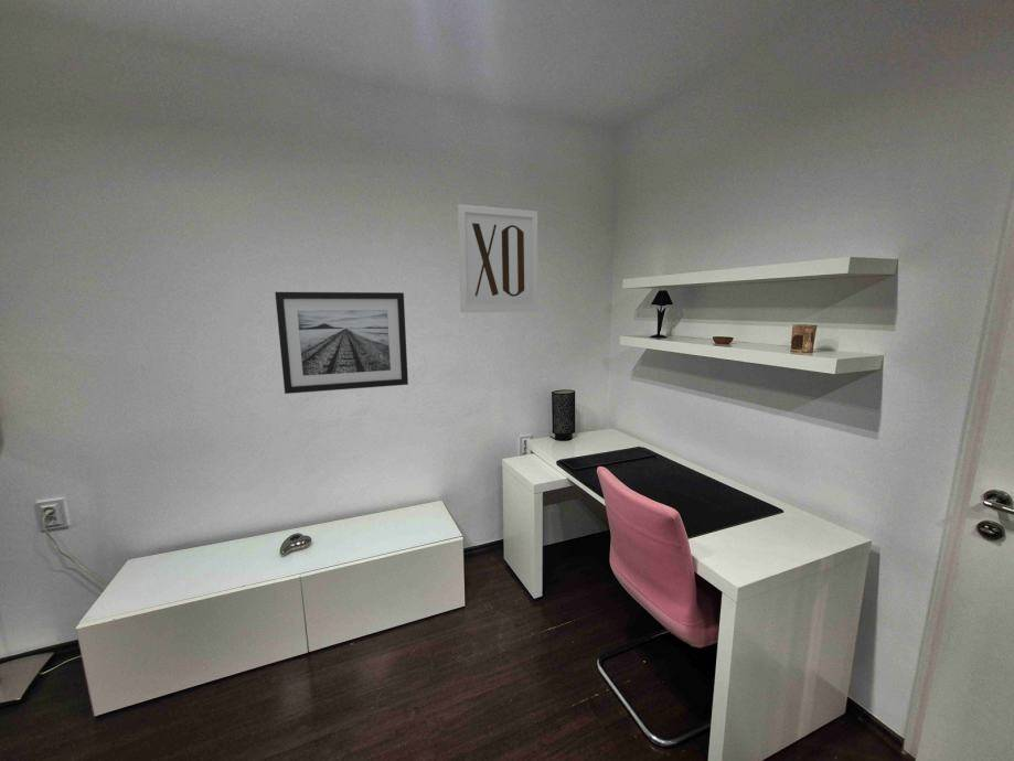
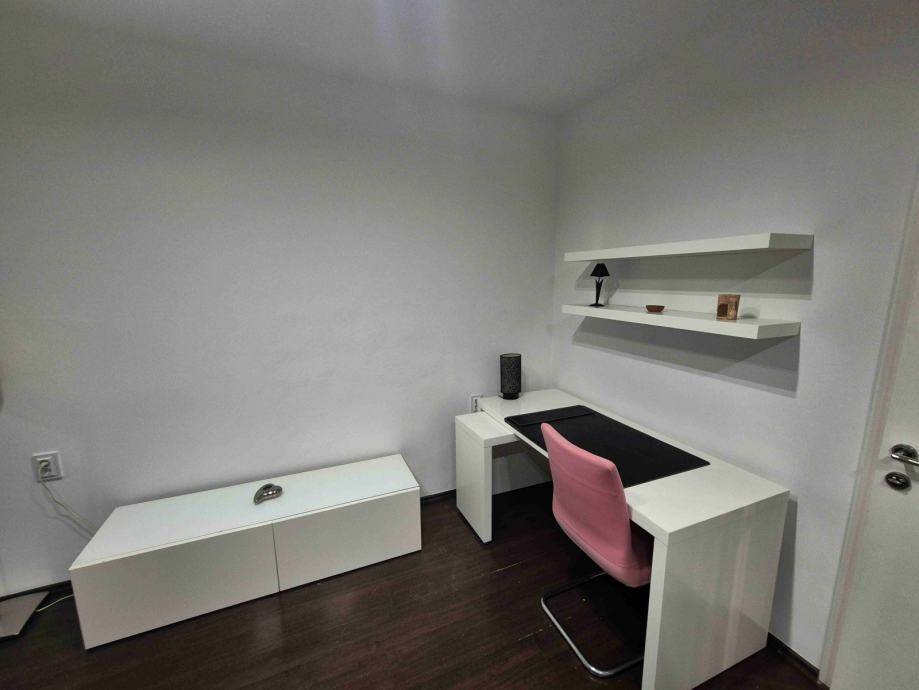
- wall art (345, 341)
- wall art (499, 260)
